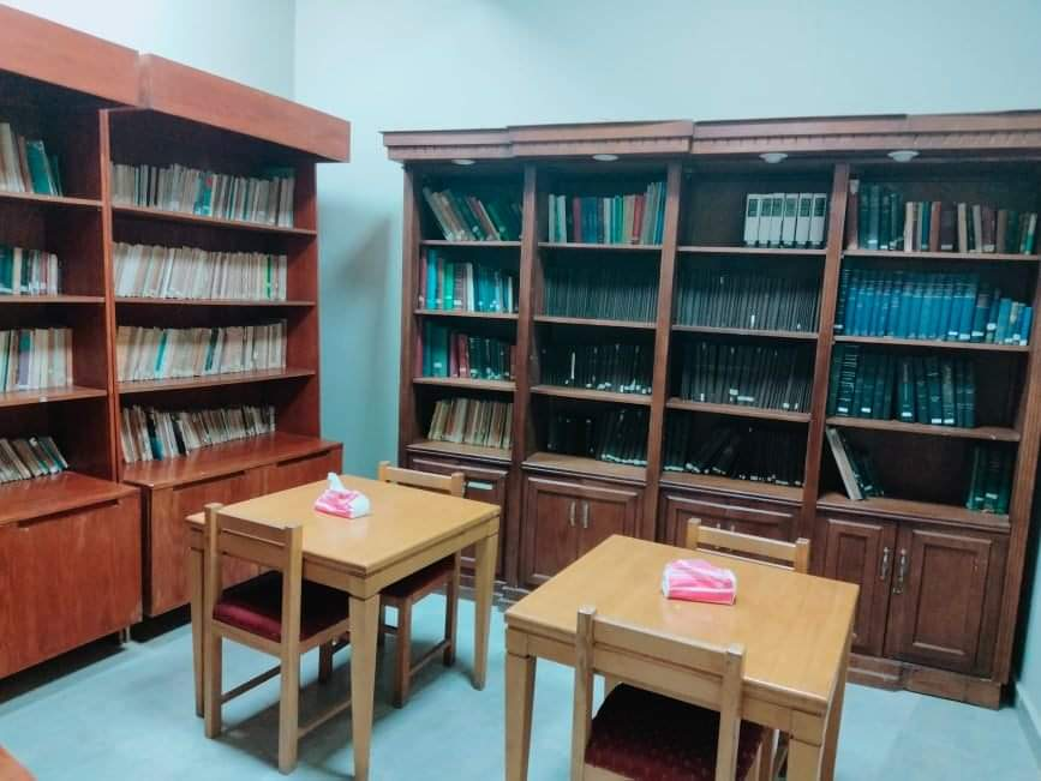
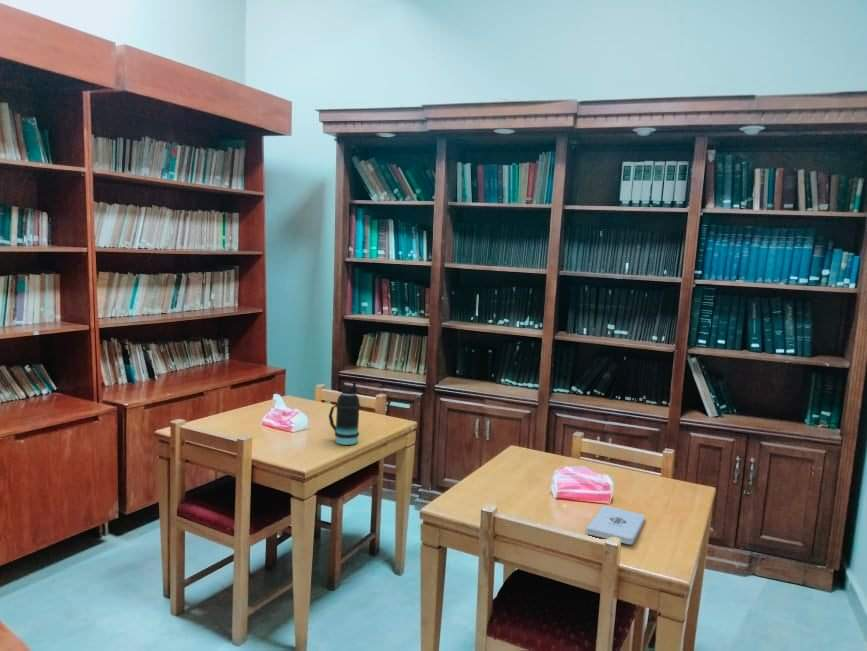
+ notepad (616, 523)
+ bottle (343, 411)
